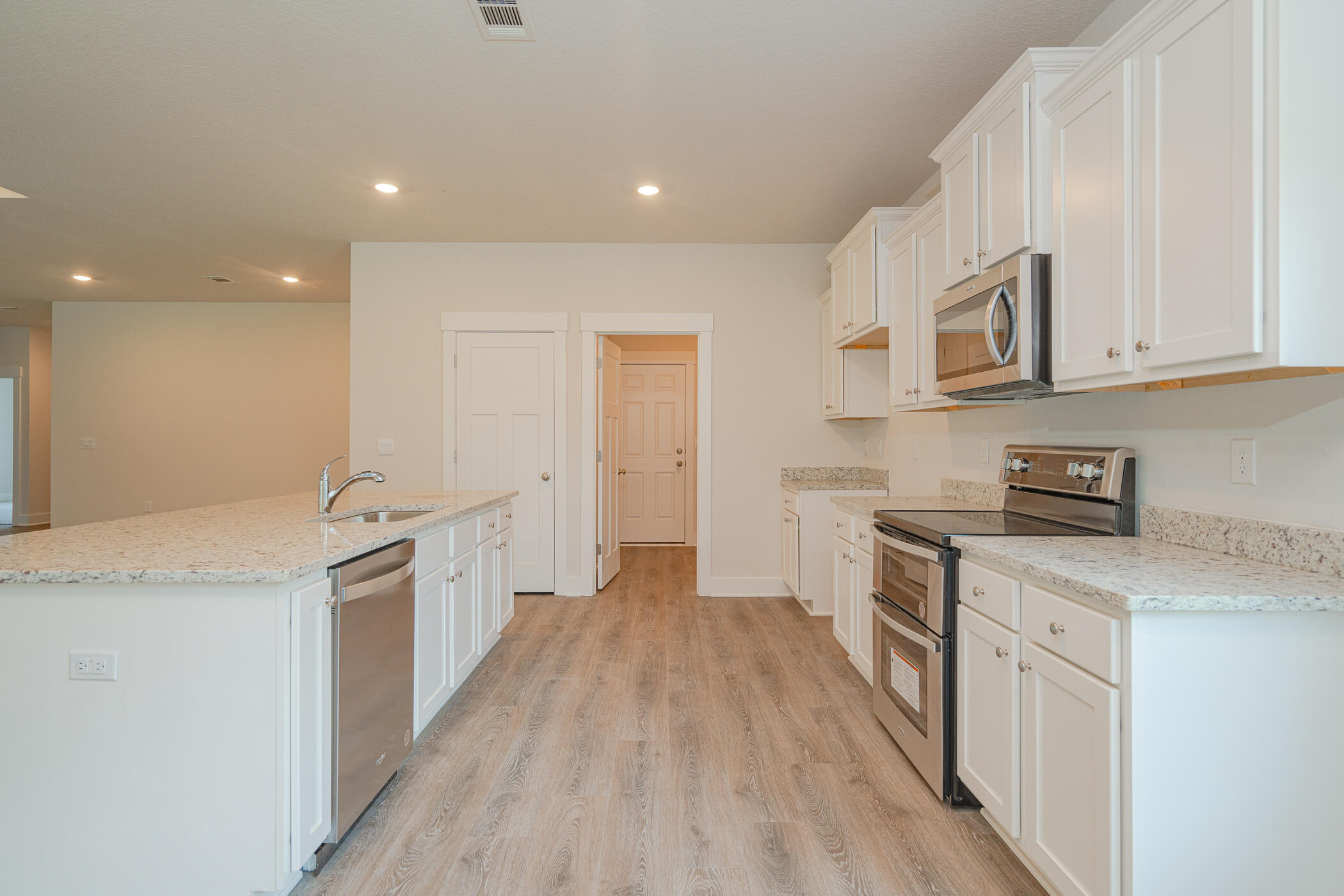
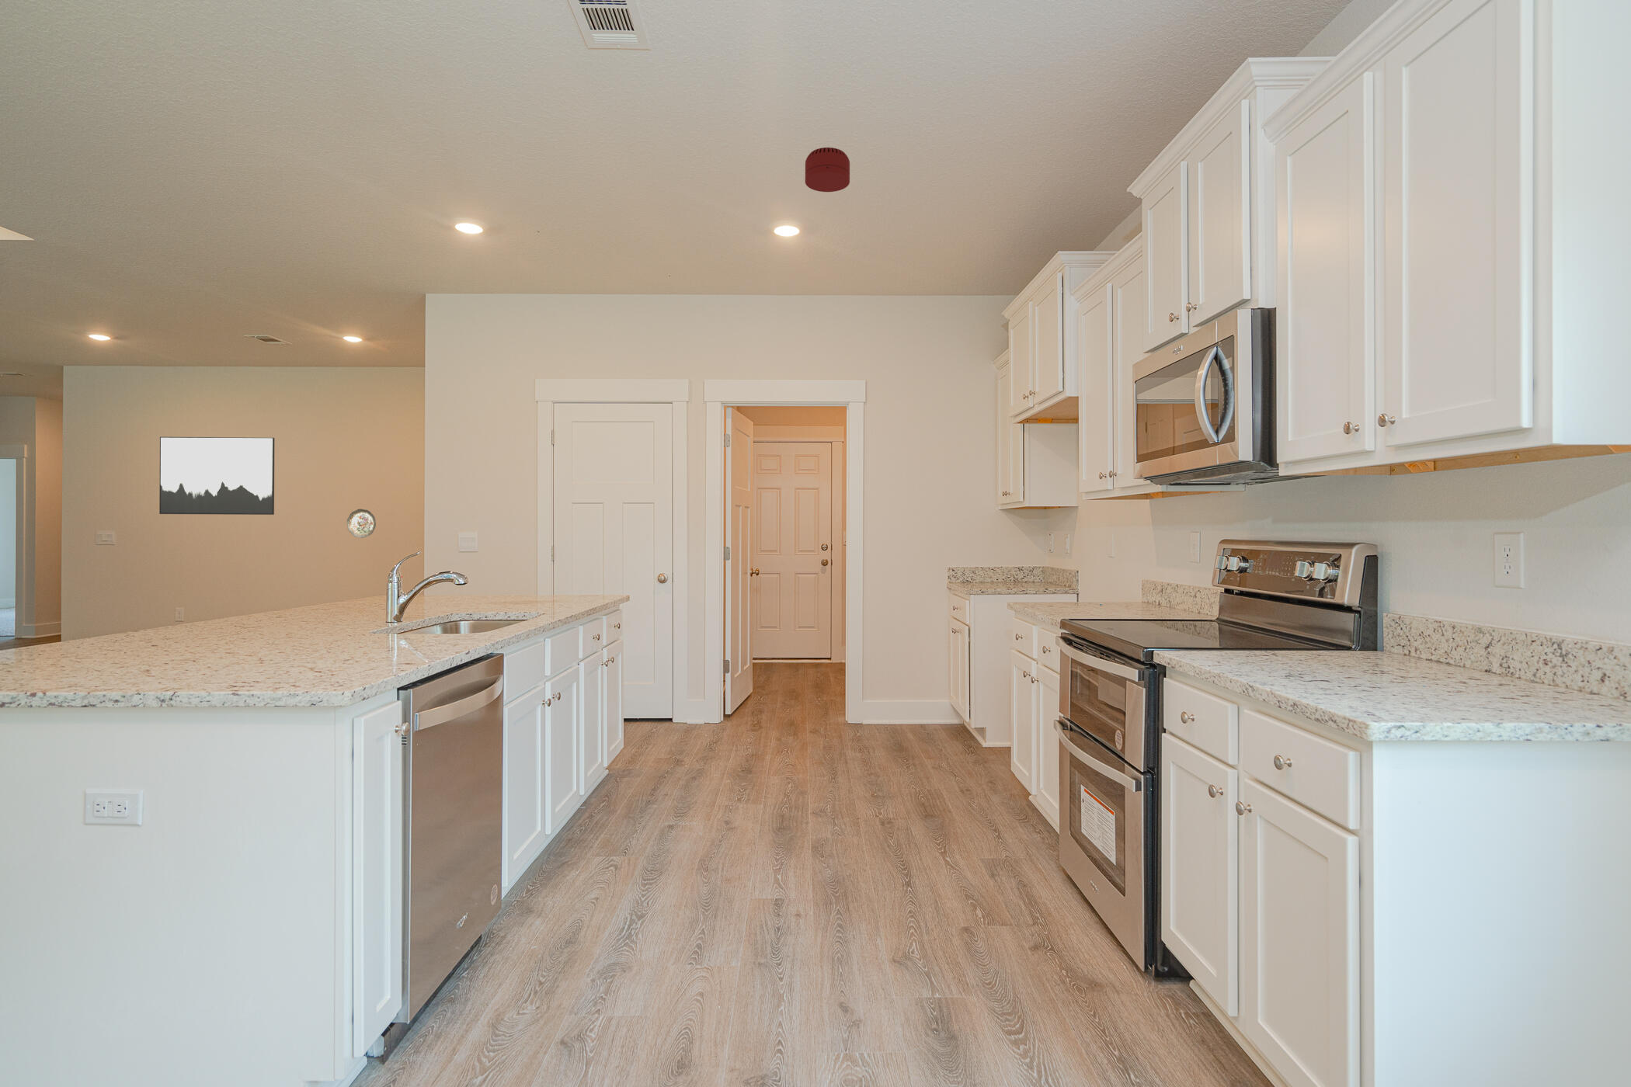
+ wall art (217, 476)
+ smoke detector (828, 169)
+ decorative plate (362, 523)
